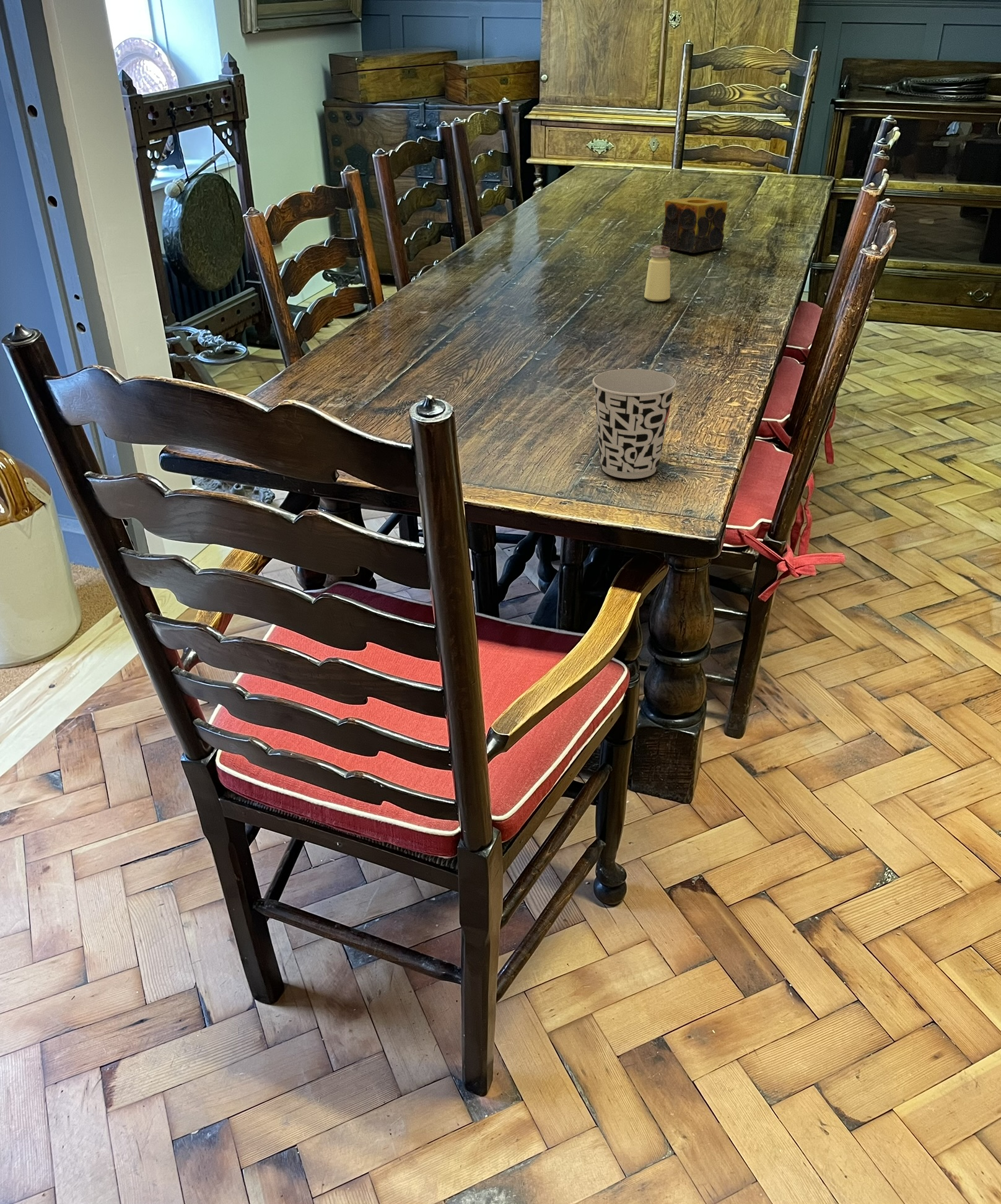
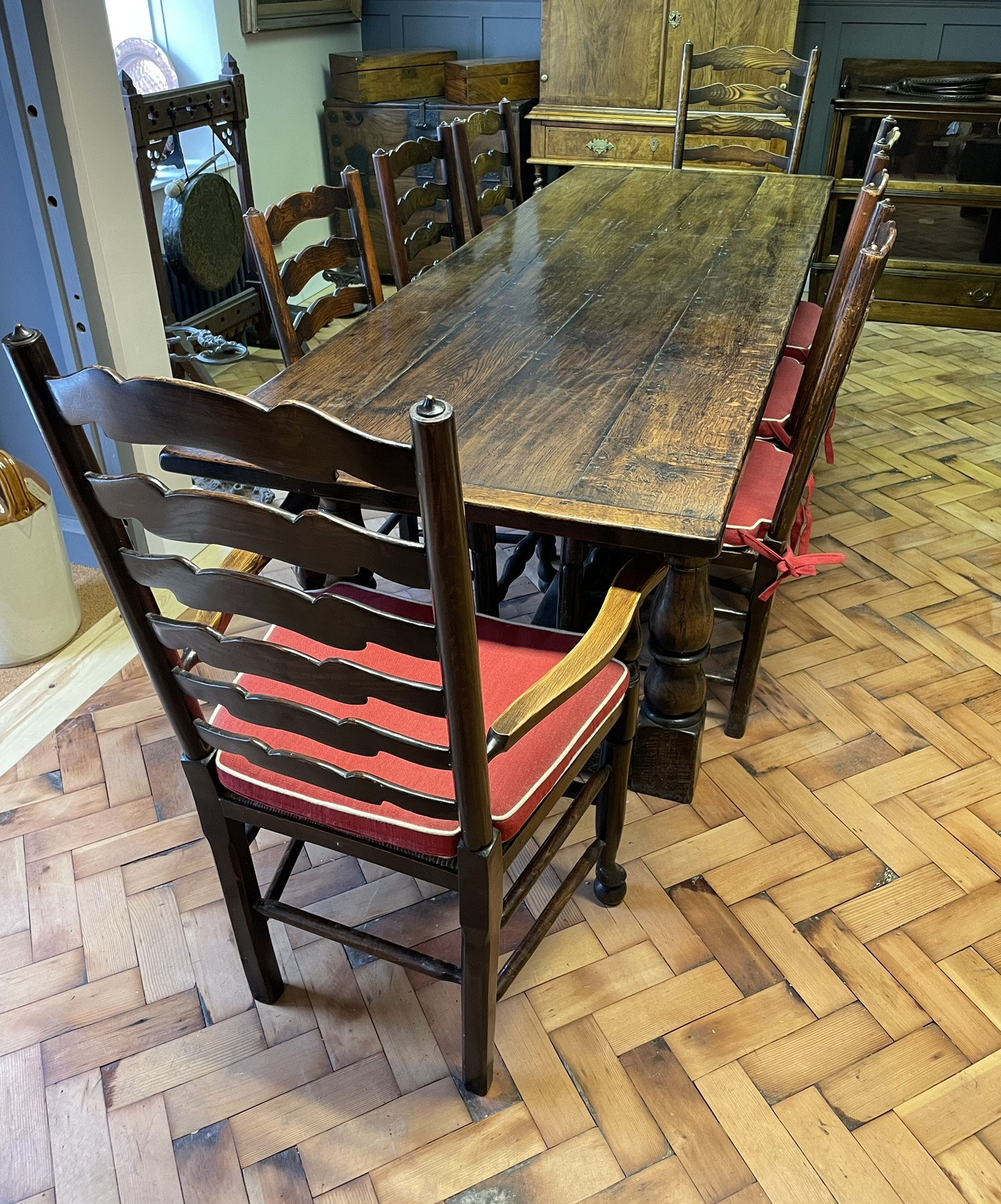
- saltshaker (658, 273)
- candle (693, 224)
- cup (631, 425)
